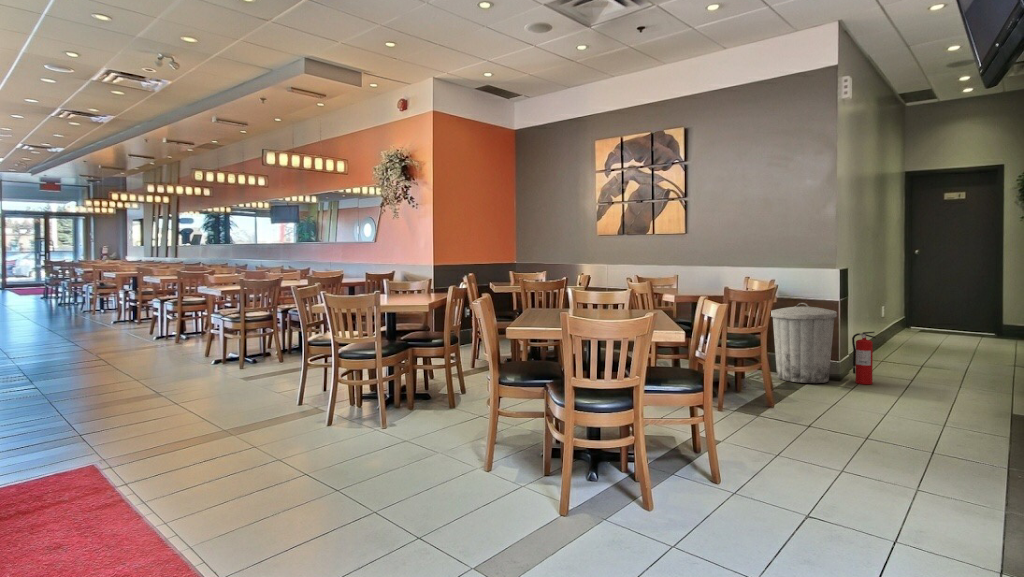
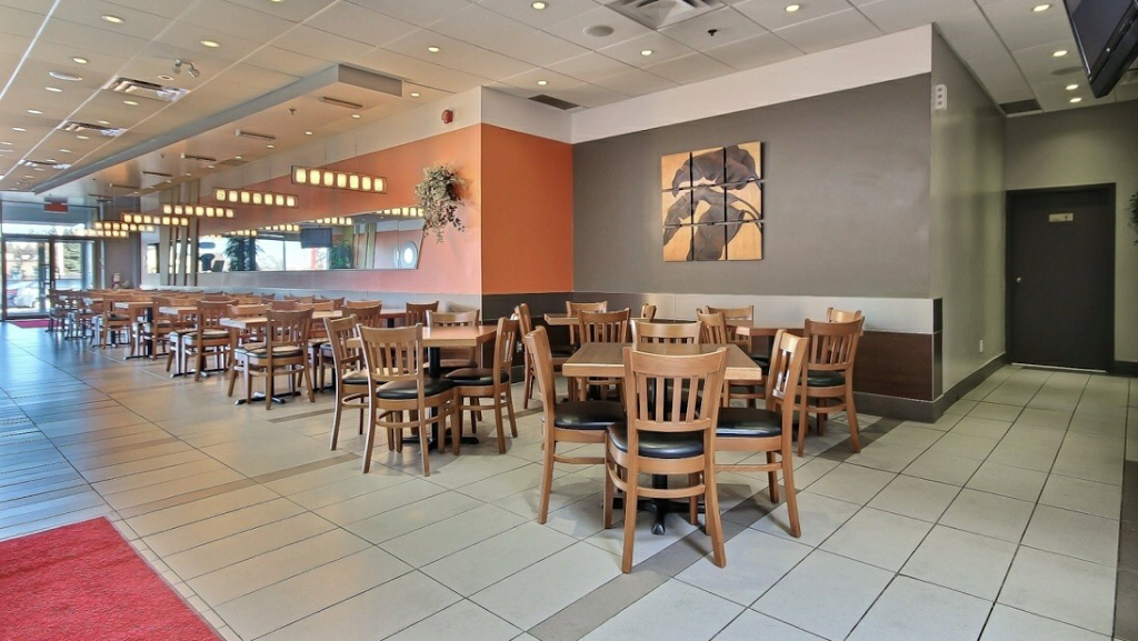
- fire extinguisher (863, 356)
- trash can (802, 341)
